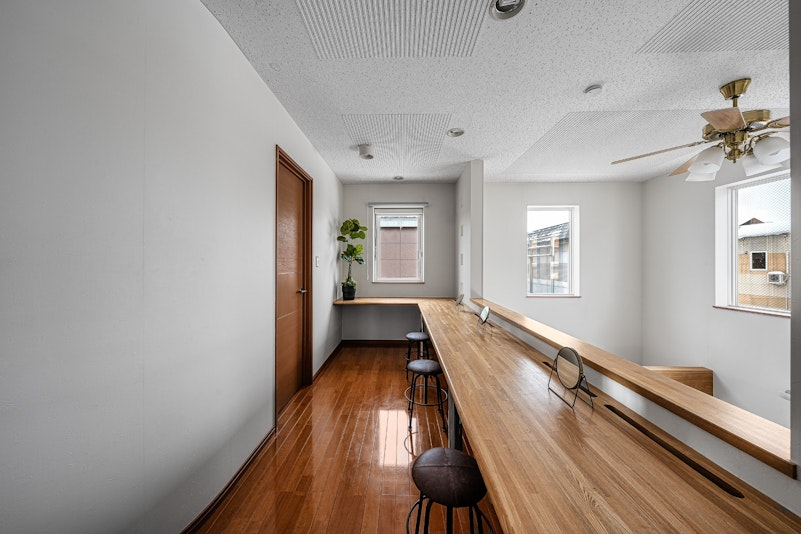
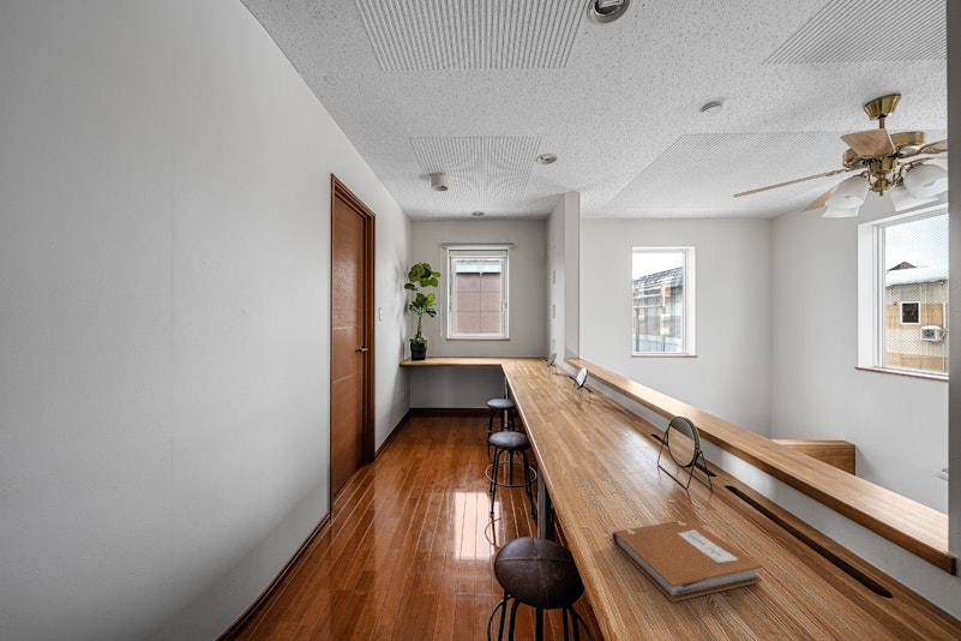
+ notebook (683, 552)
